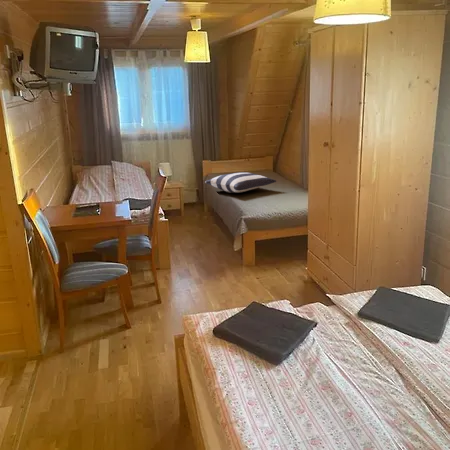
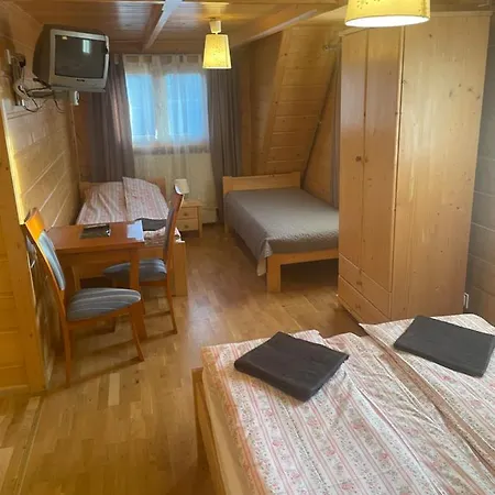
- pillow (240, 182)
